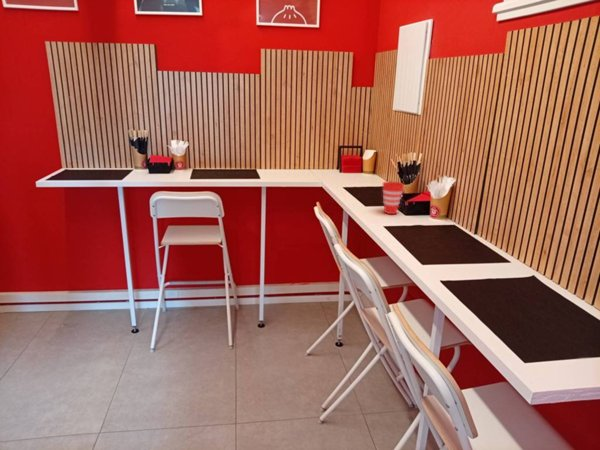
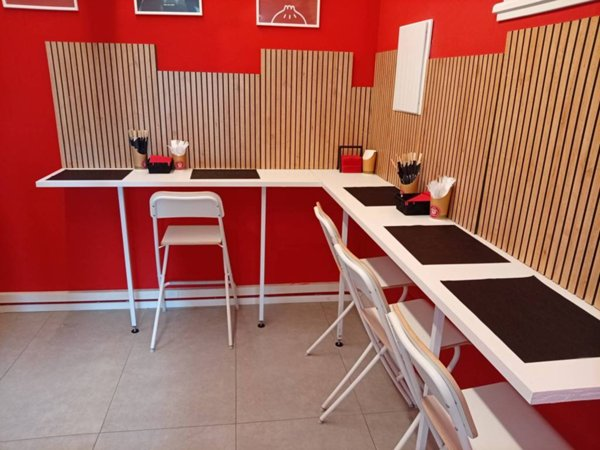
- cup (391, 198)
